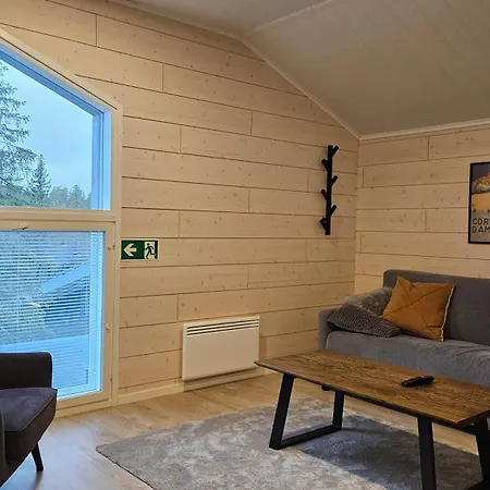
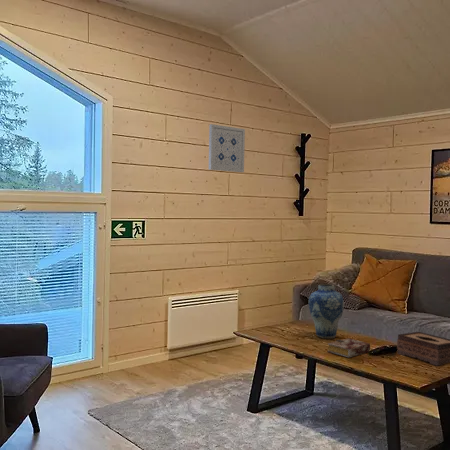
+ book (348, 347)
+ vase (326, 311)
+ tissue box (427, 347)
+ wall art (227, 148)
